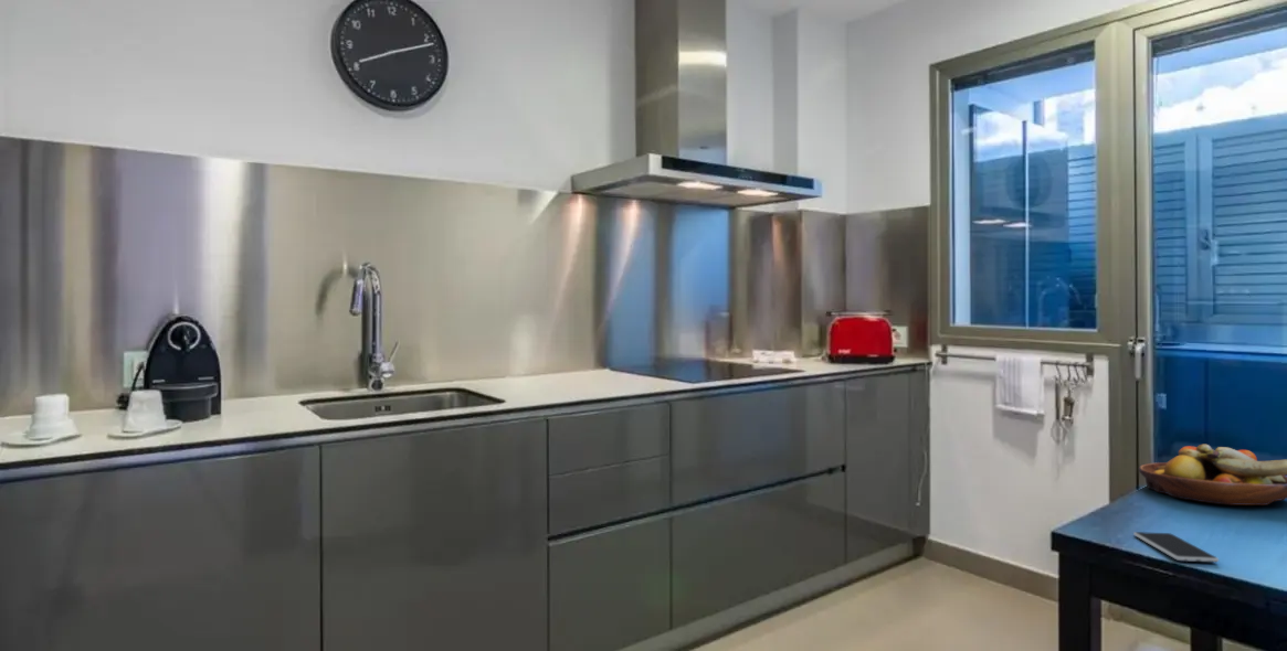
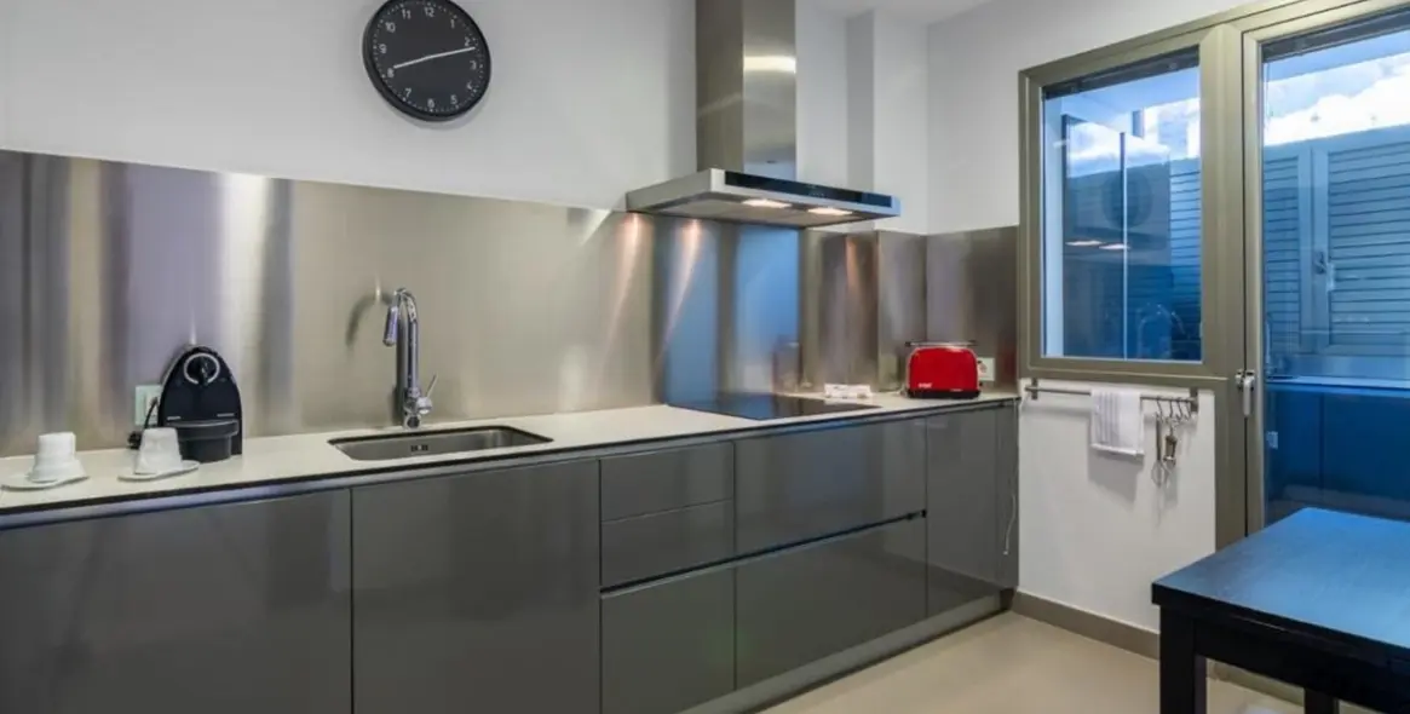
- smartphone (1173, 546)
- fruit bowl (1215, 468)
